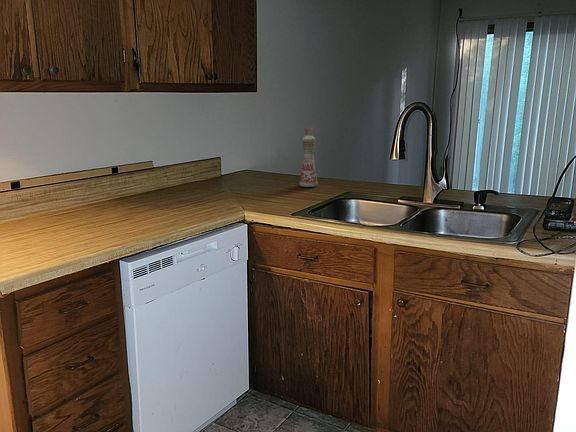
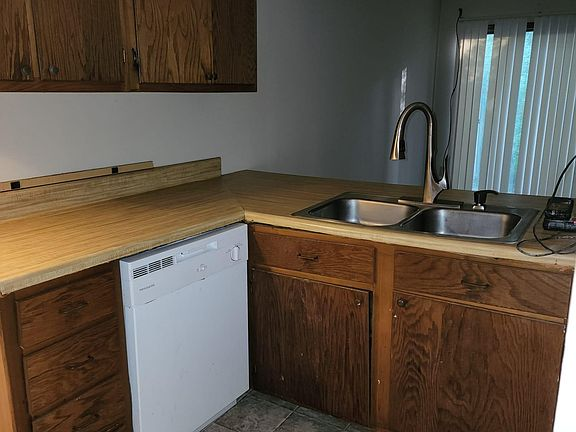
- bottle (308, 156)
